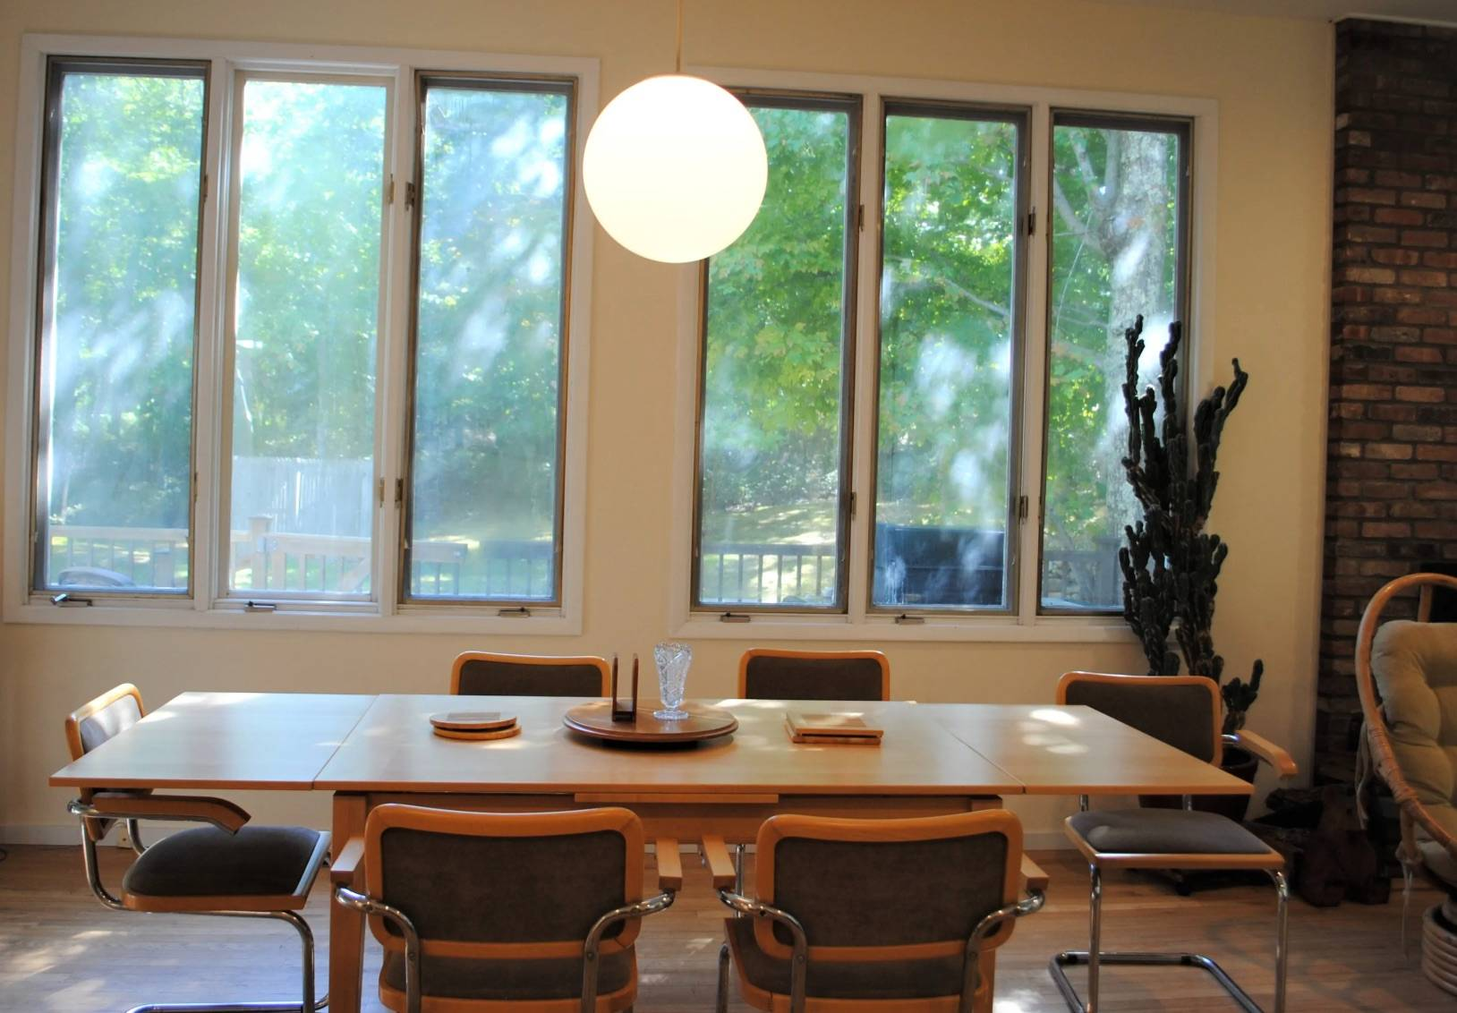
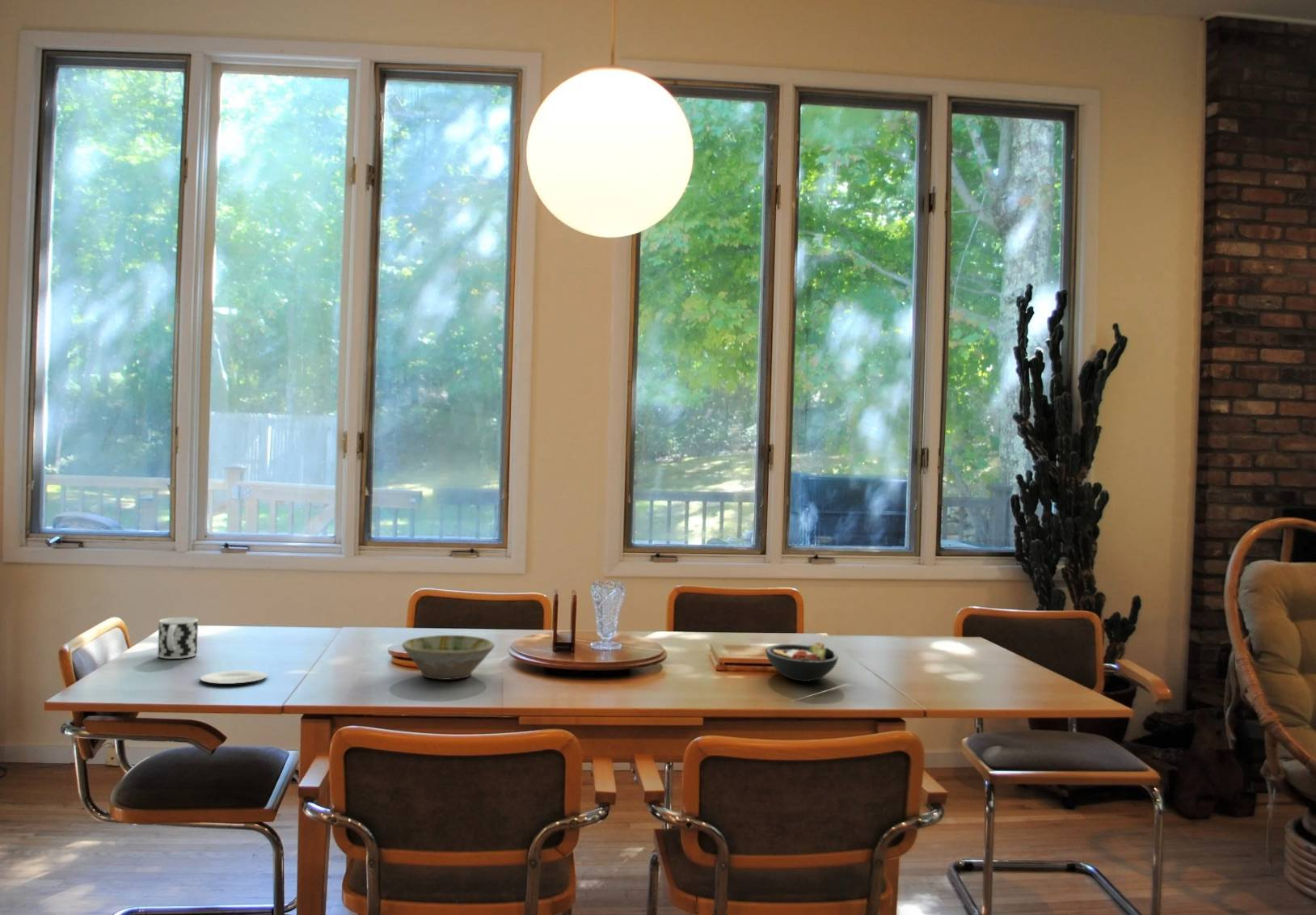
+ bowl (448, 659)
+ cup (176, 639)
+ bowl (801, 661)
+ plate (233, 671)
